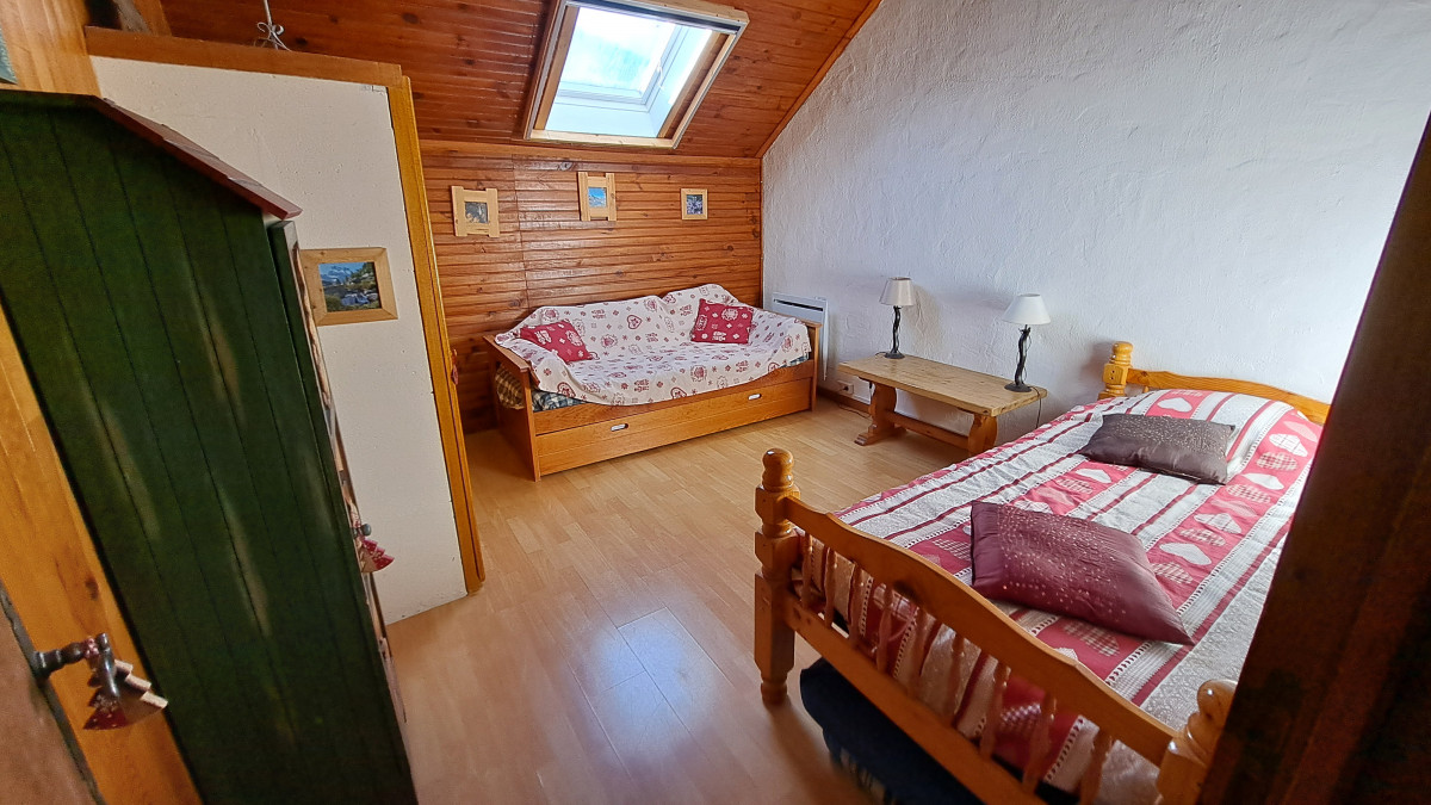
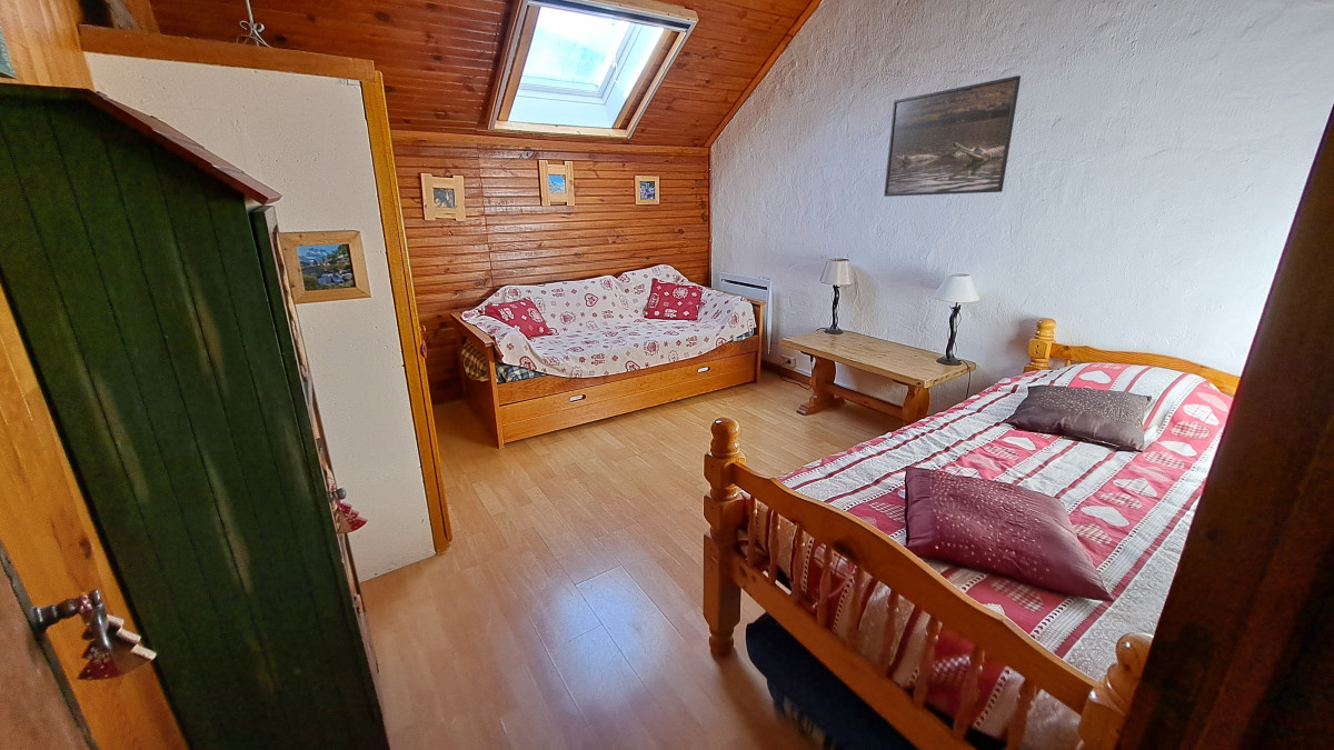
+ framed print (944, 142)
